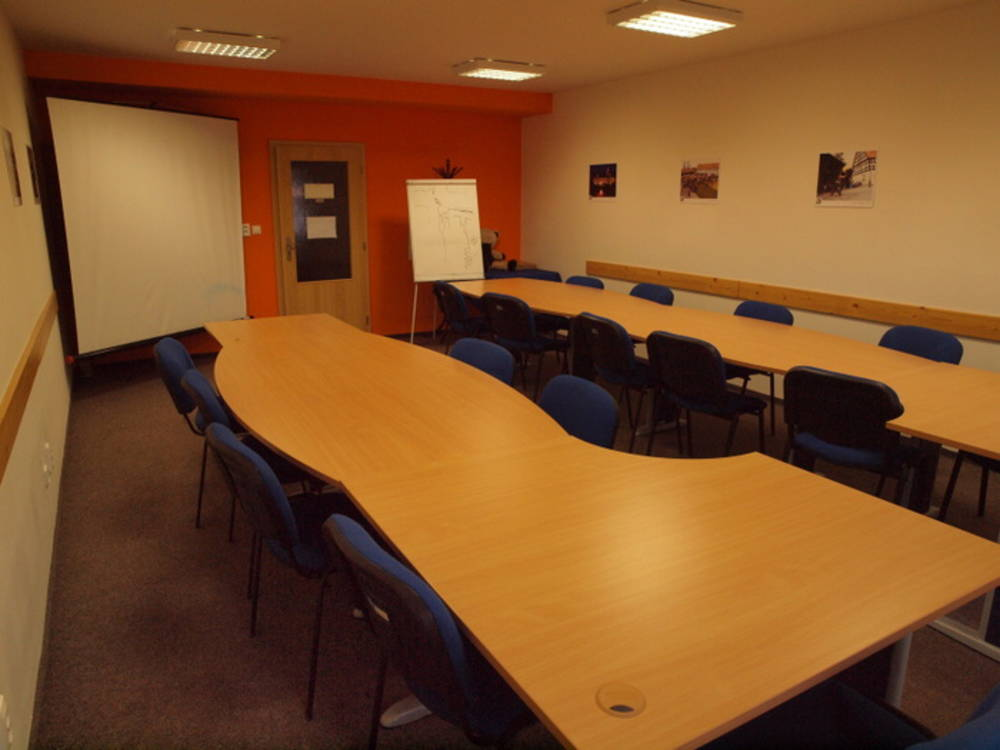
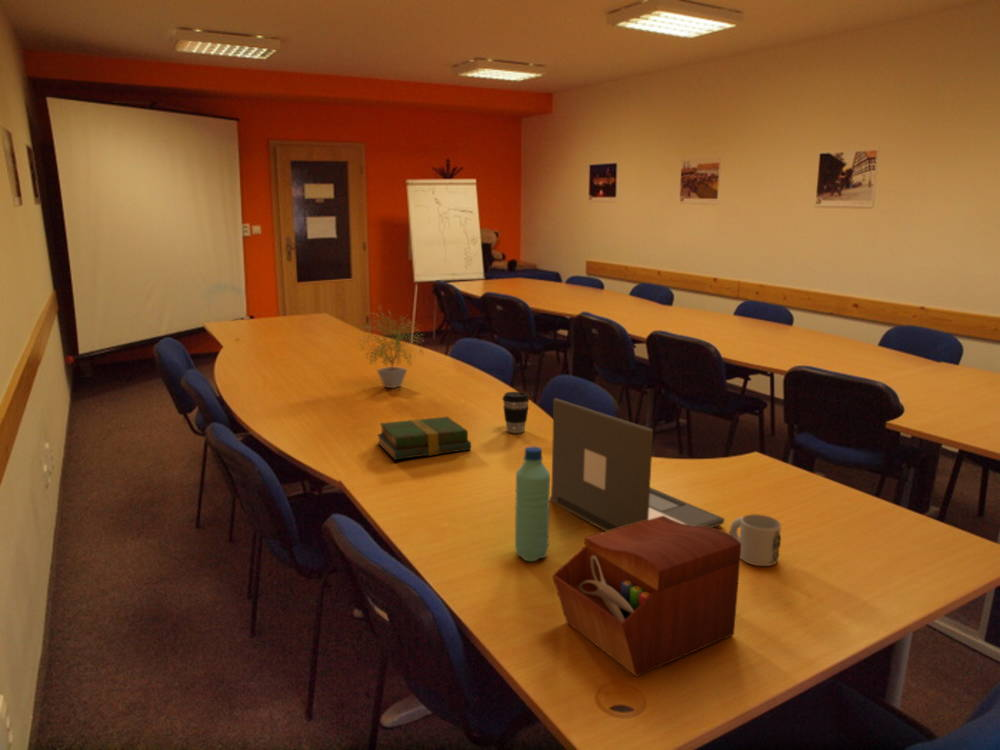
+ sewing box (641, 583)
+ mug (753, 537)
+ laptop (636, 460)
+ water bottle (532, 502)
+ coffee cup (515, 412)
+ book (423, 436)
+ potted plant (392, 346)
